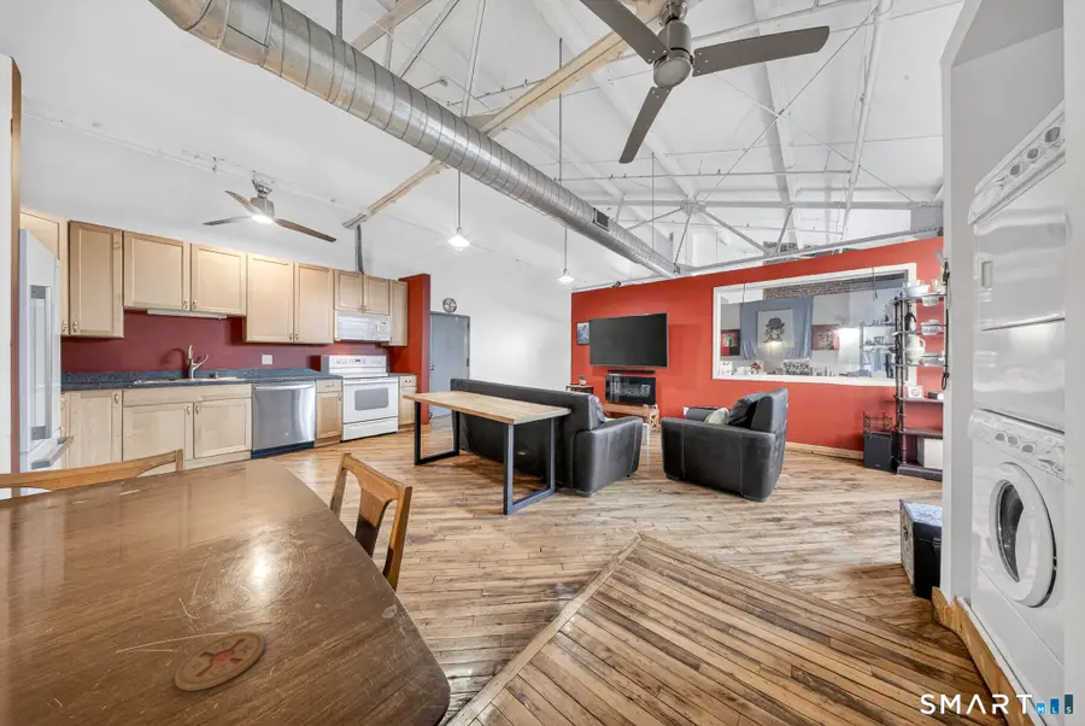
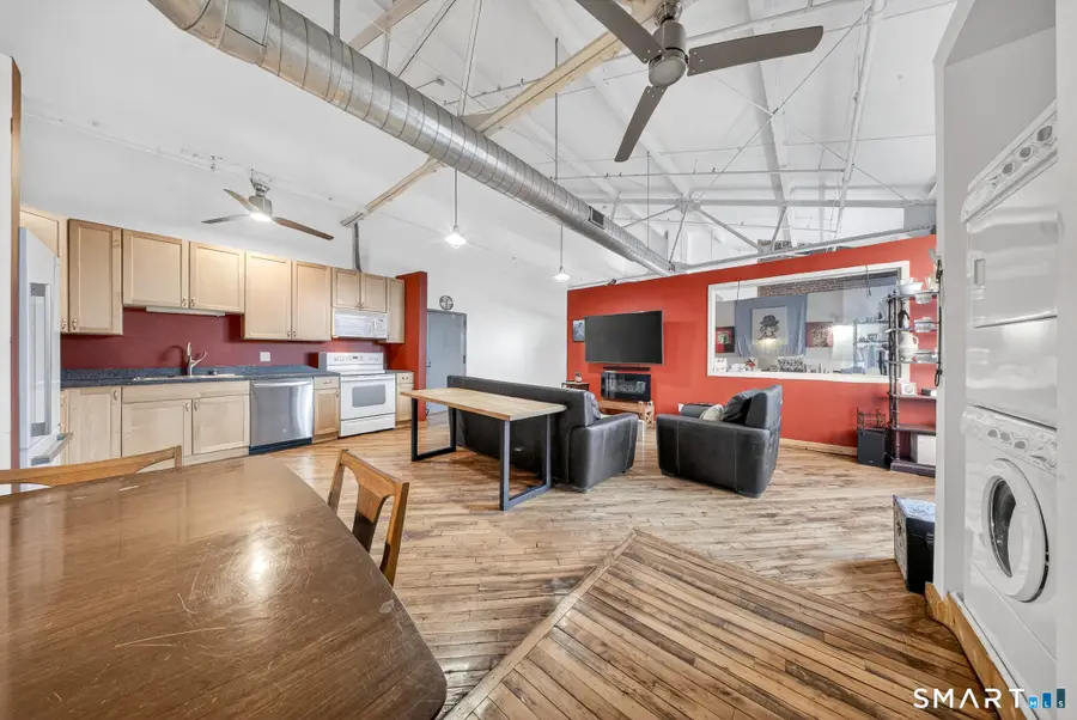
- coaster (222, 658)
